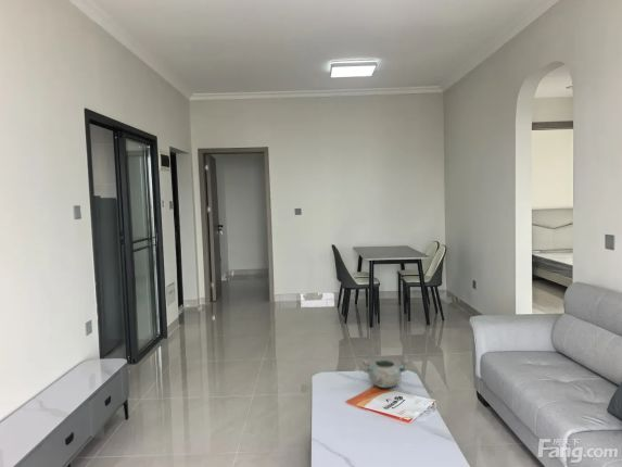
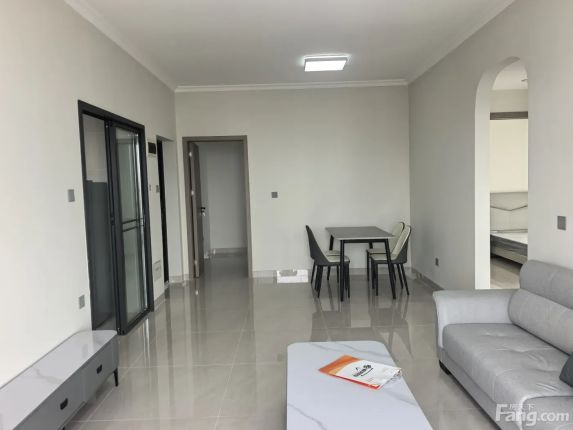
- decorative bowl (385, 371)
